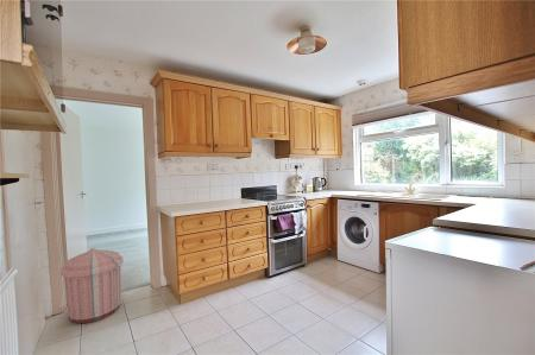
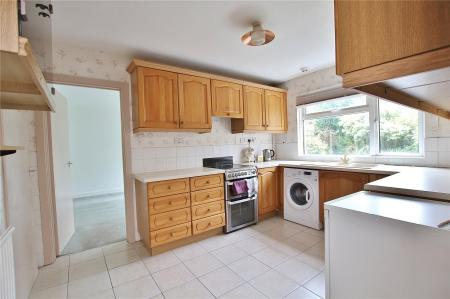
- trash can (94, 279)
